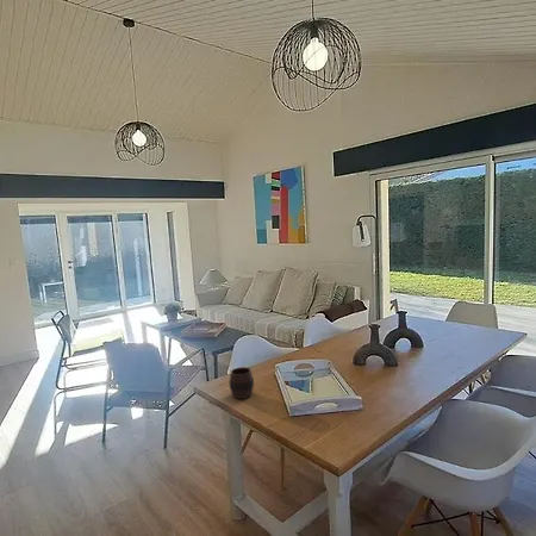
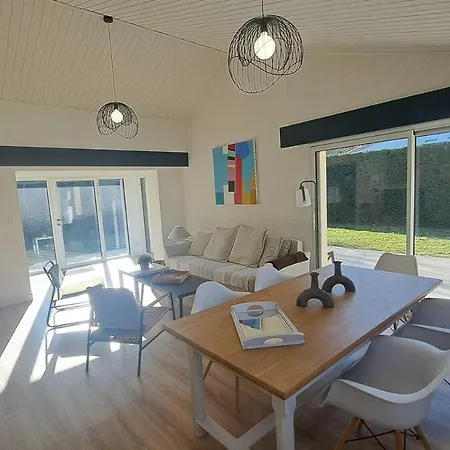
- cup (241, 382)
